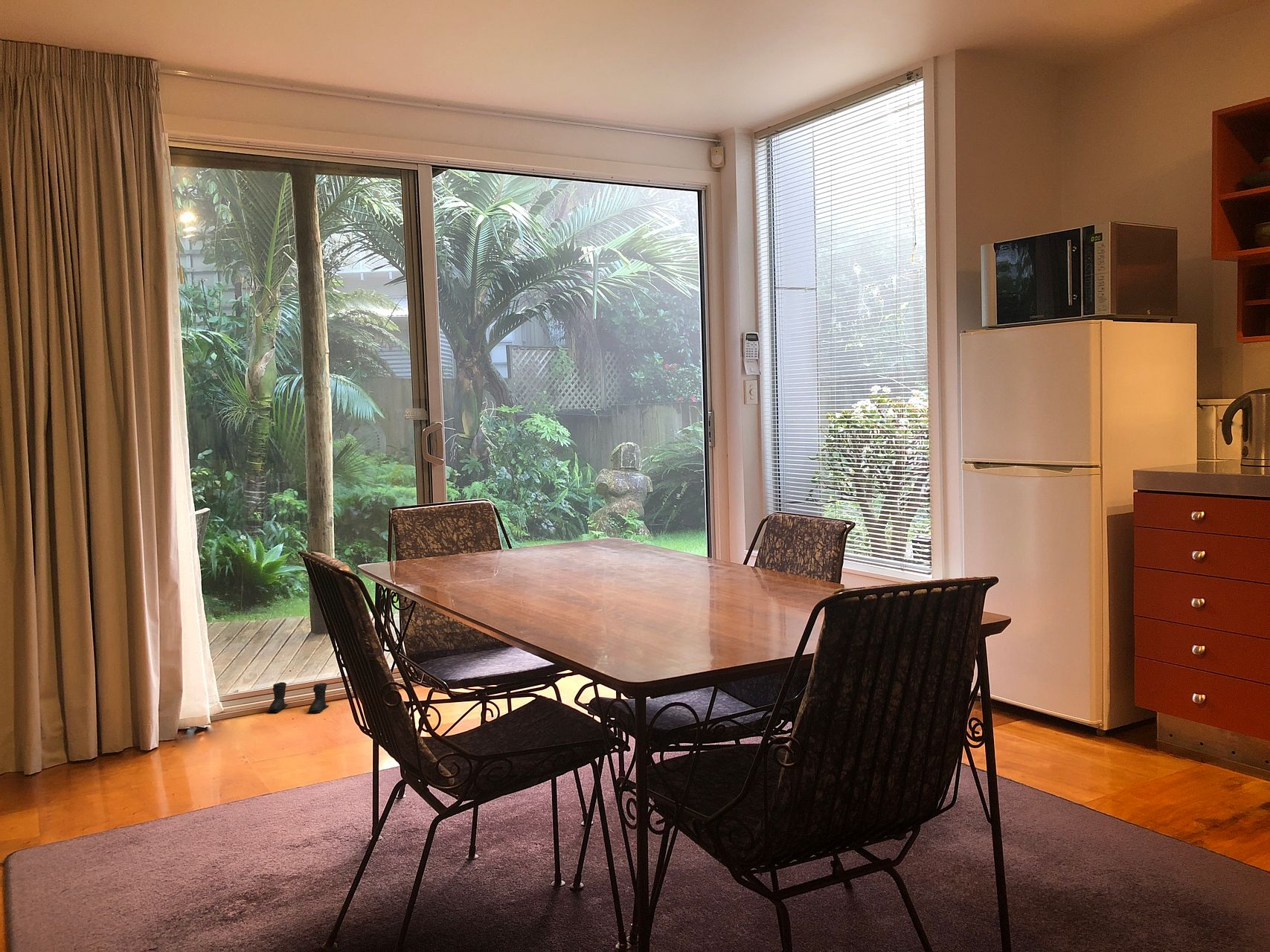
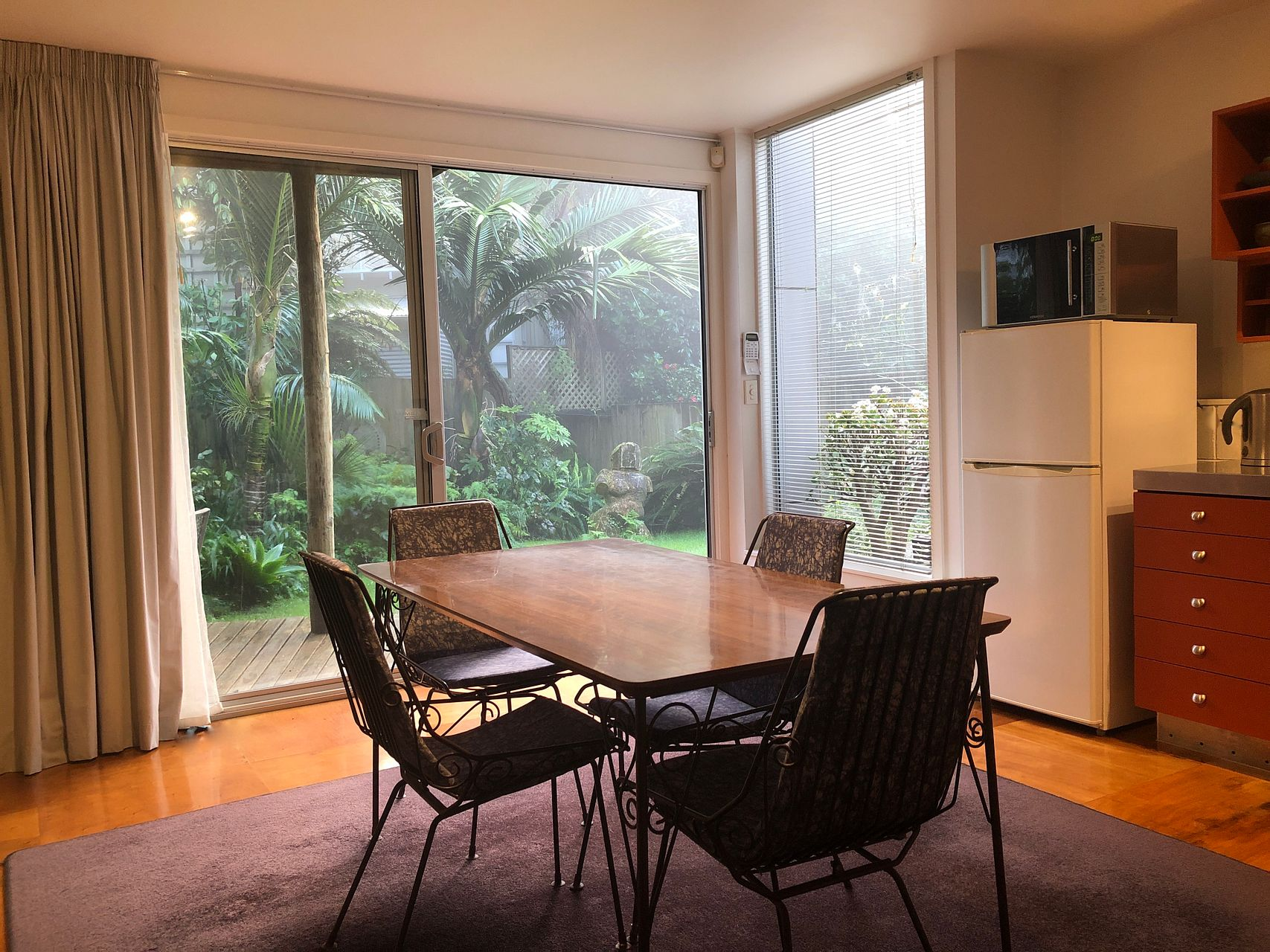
- boots (287, 704)
